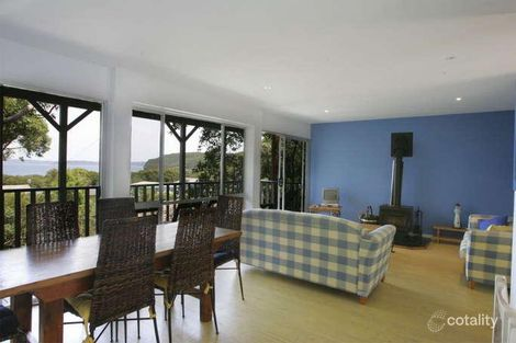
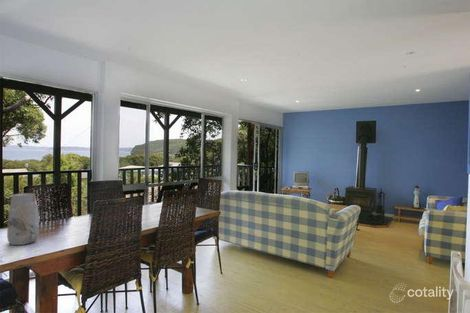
+ vase (23, 218)
